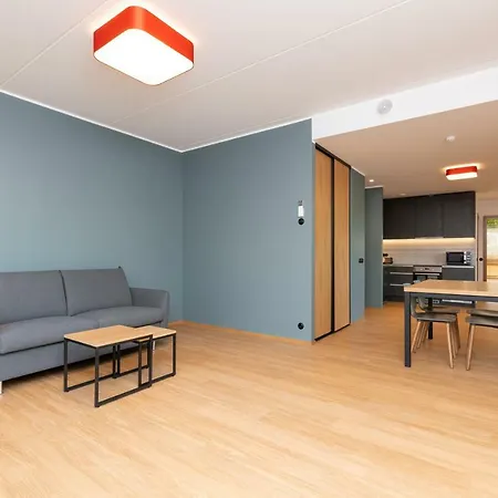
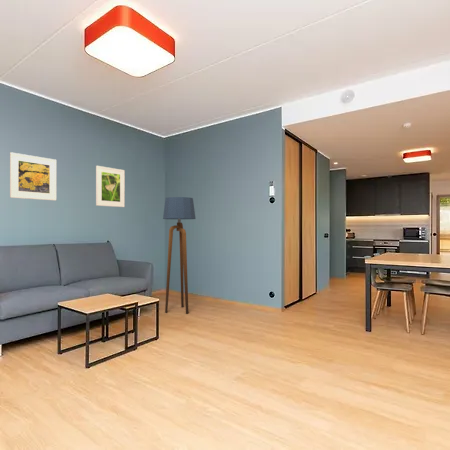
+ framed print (110, 187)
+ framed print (34, 177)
+ floor lamp (180, 254)
